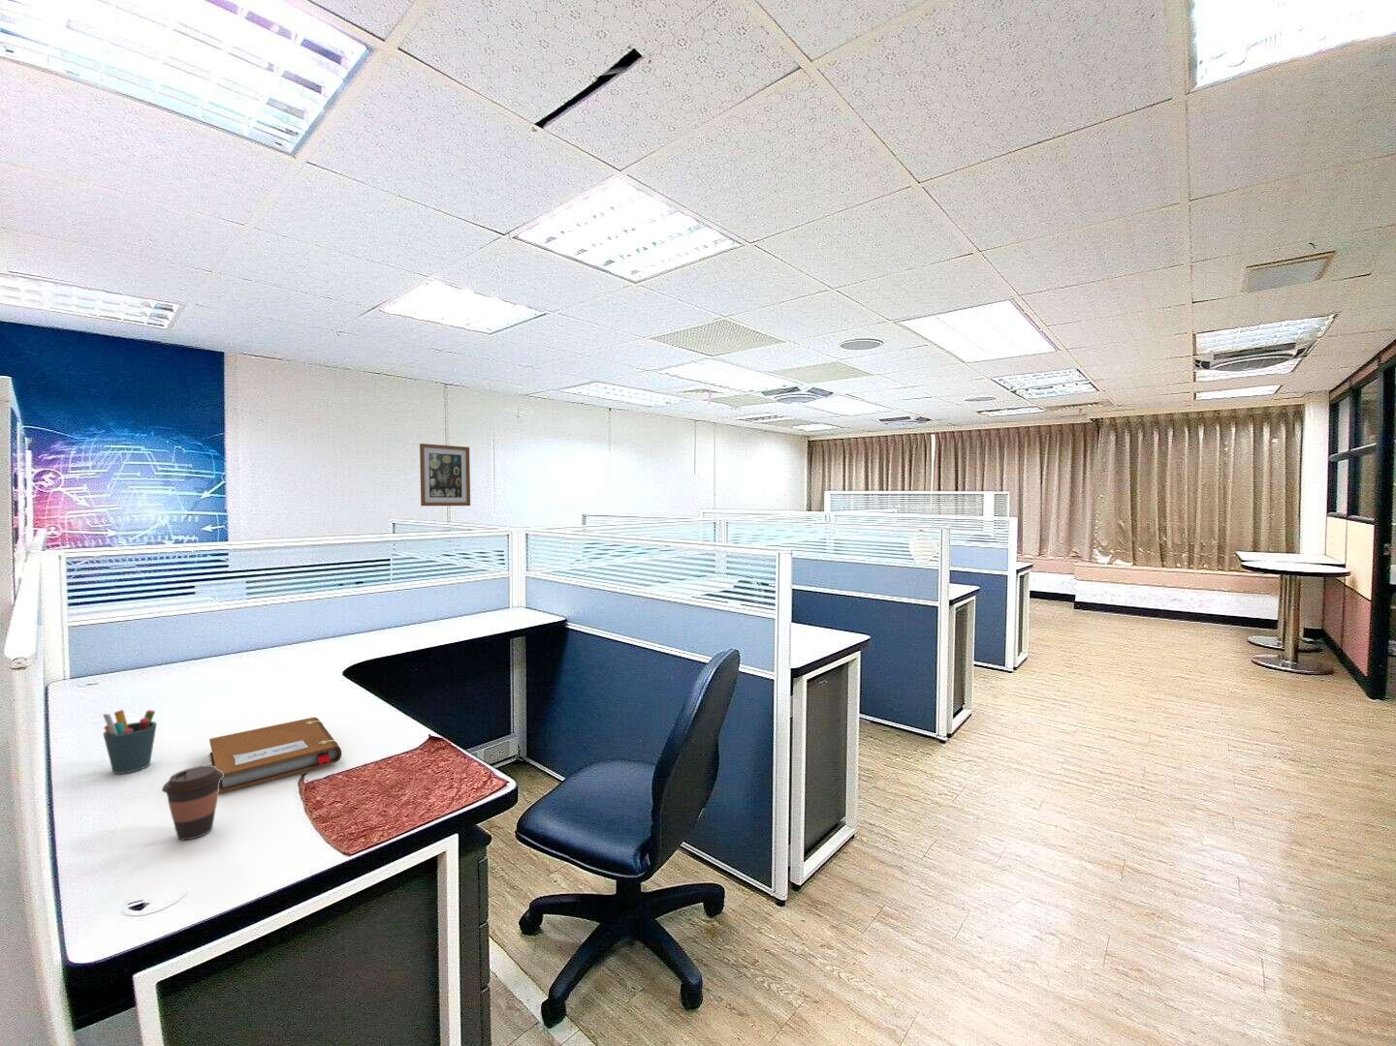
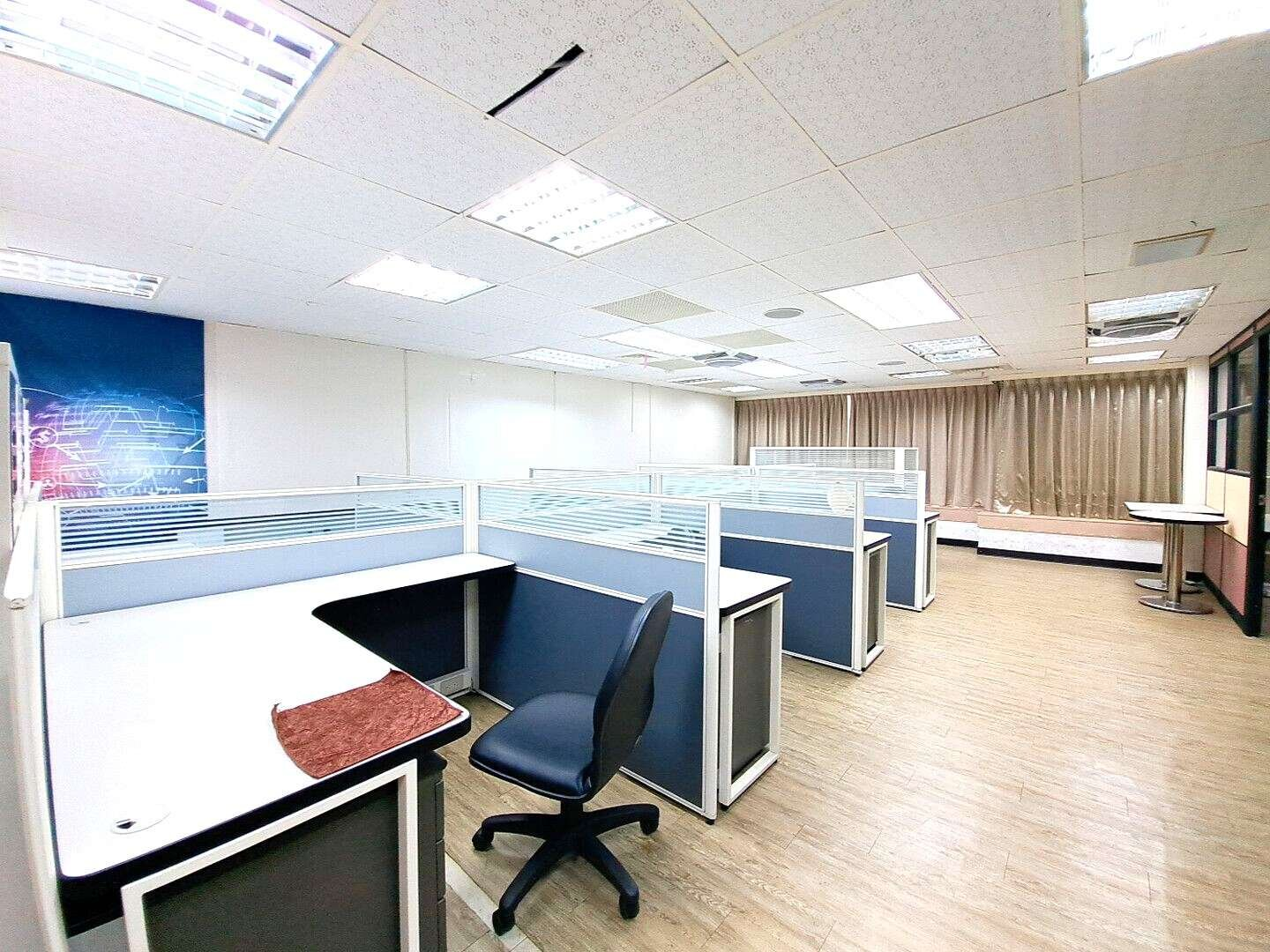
- coffee cup (193, 803)
- wall art (445, 476)
- notebook (275, 750)
- pen holder (130, 737)
